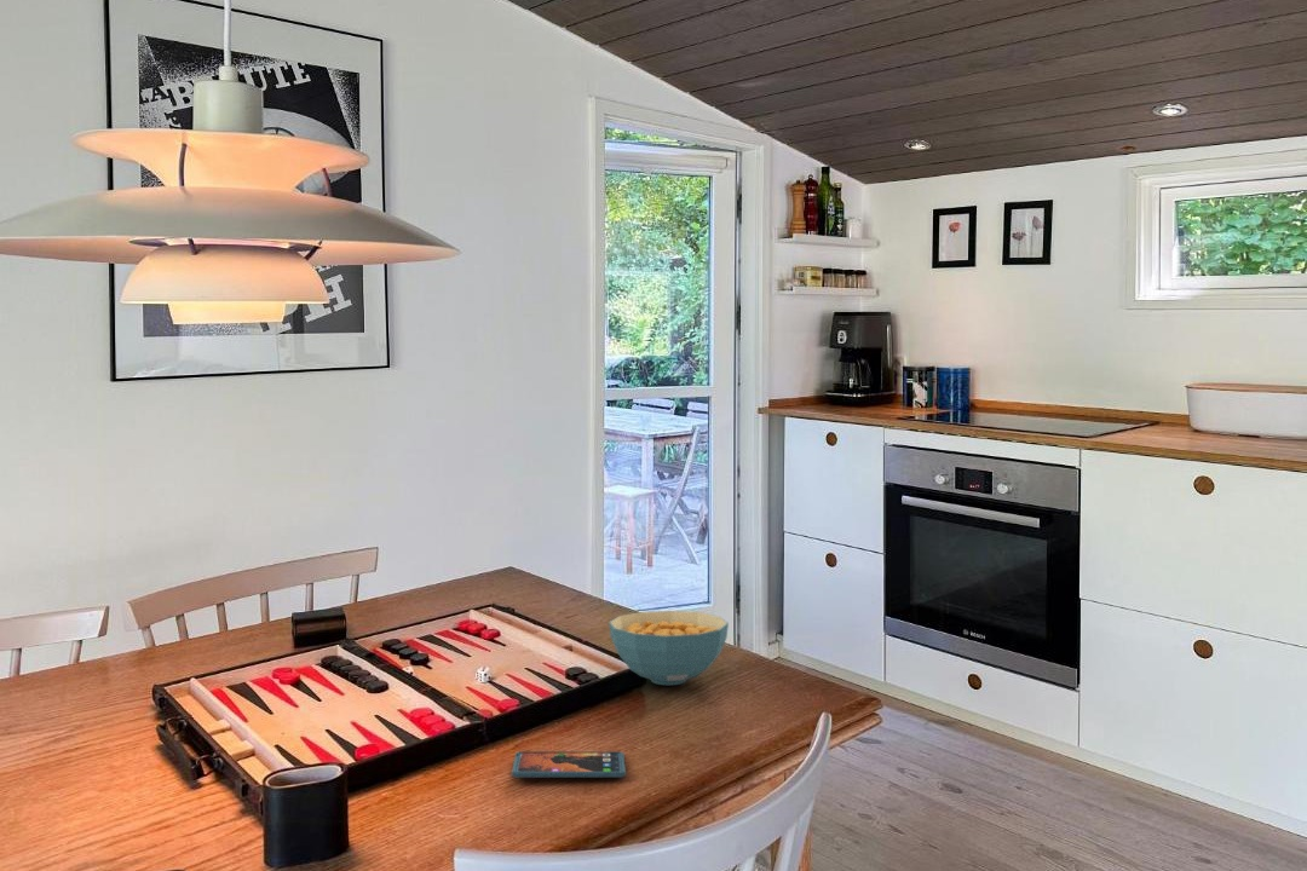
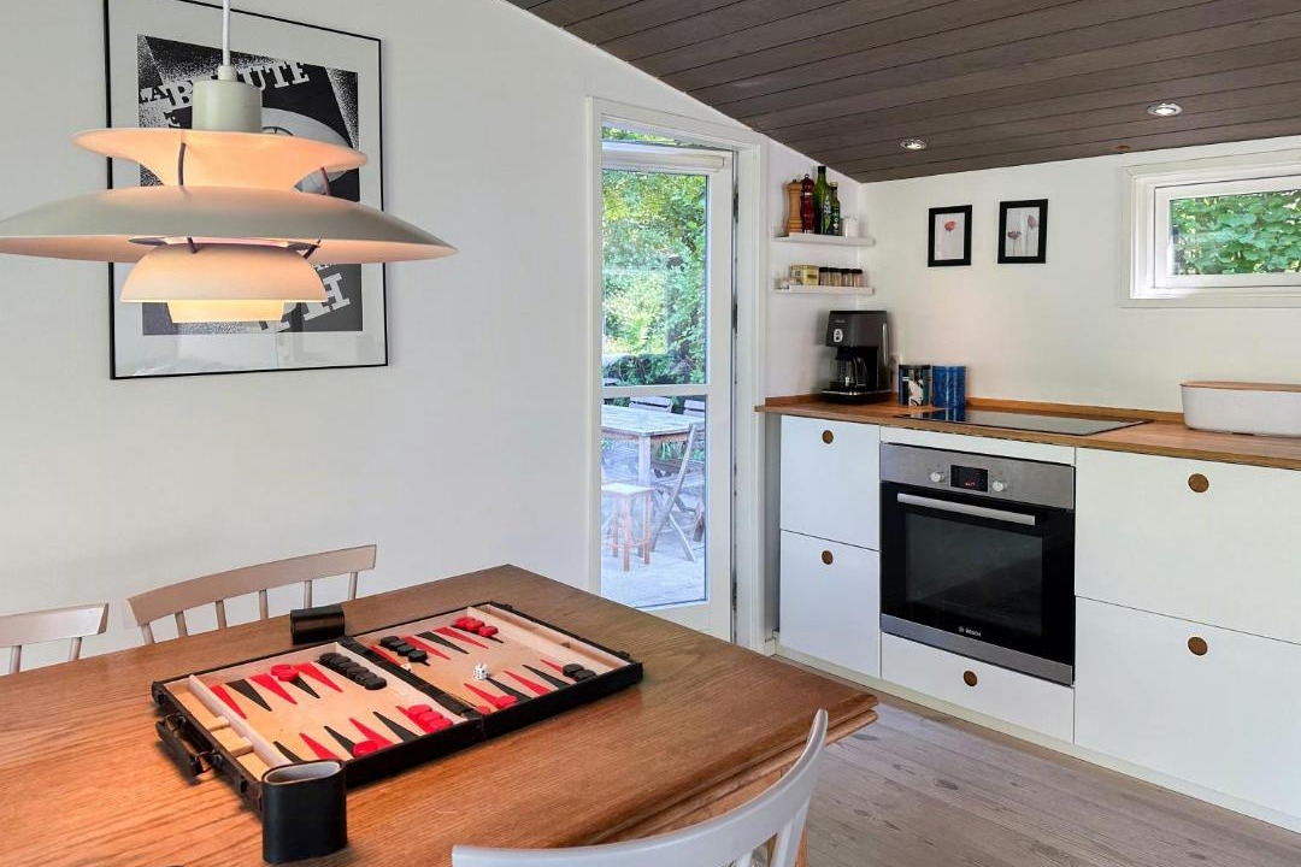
- smartphone (569, 763)
- cereal bowl (668, 651)
